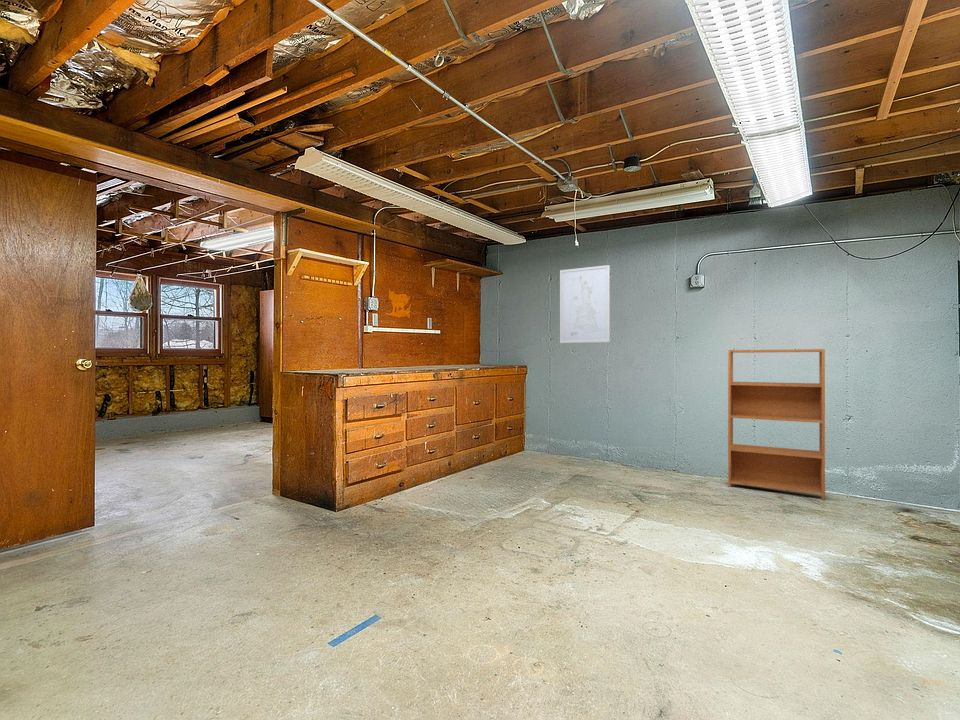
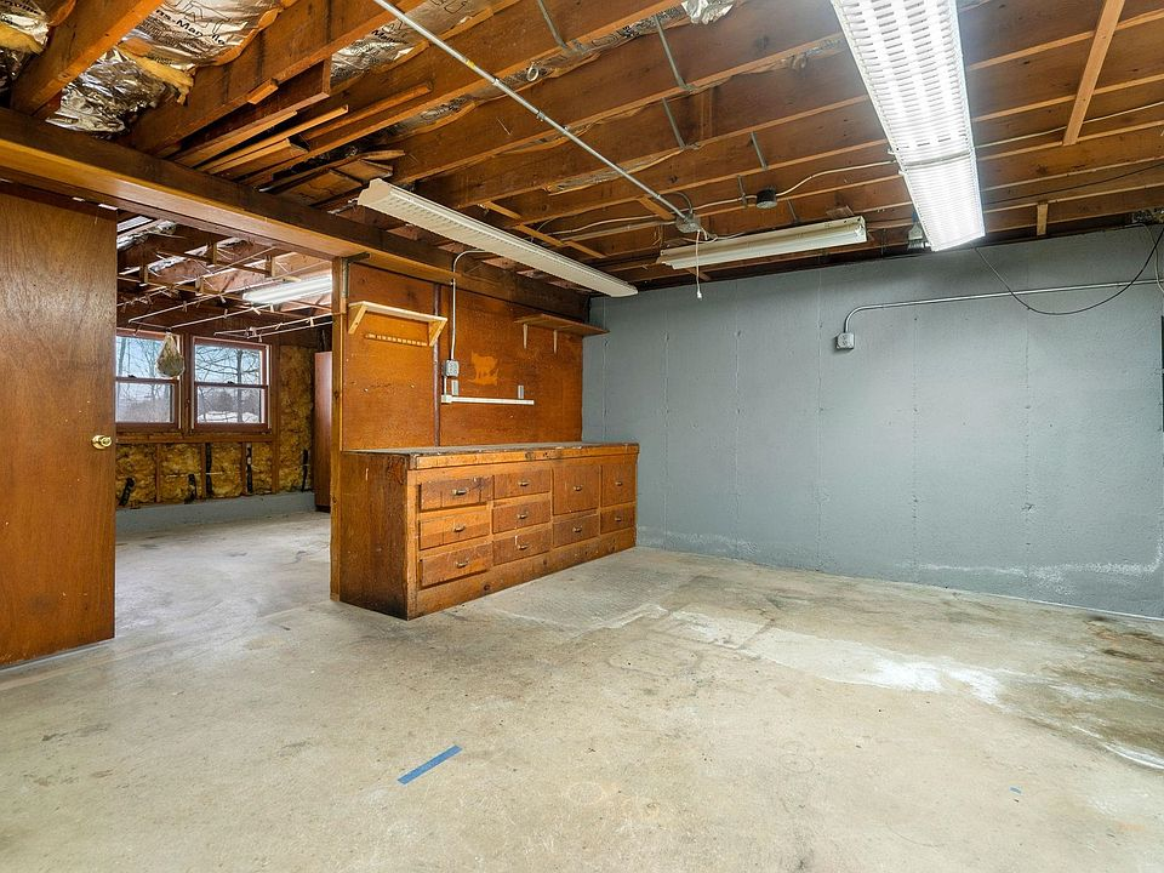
- bookshelf (774, 419)
- wall art (584, 305)
